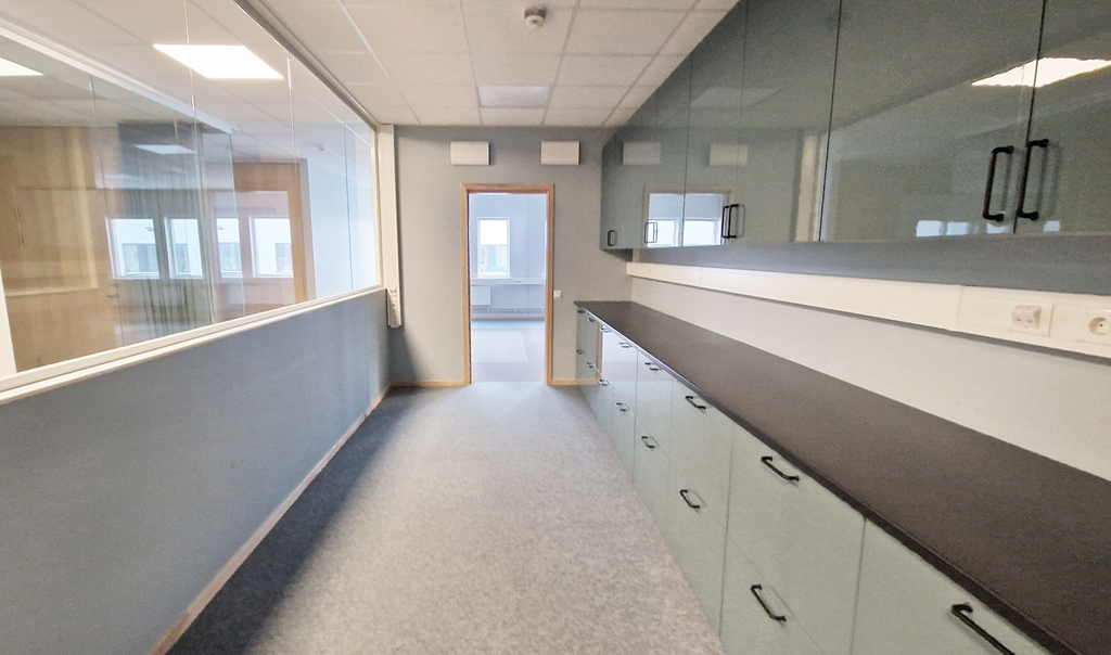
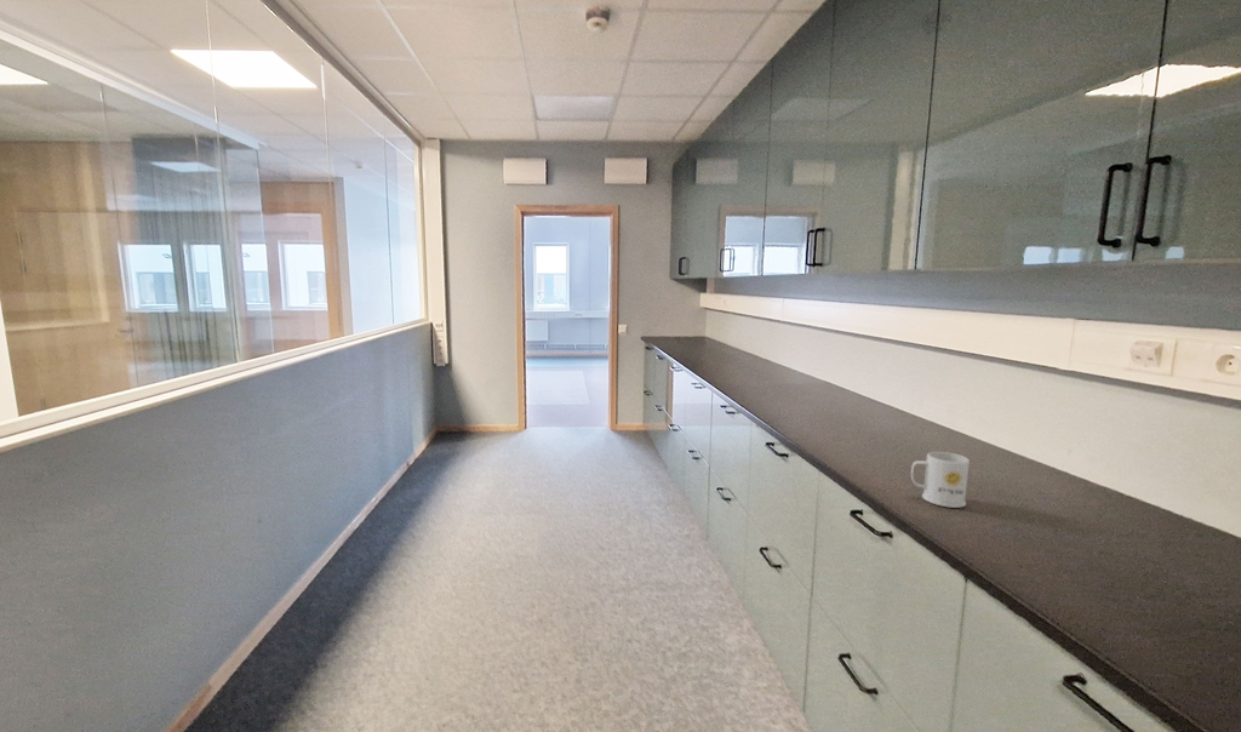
+ mug (939, 477)
